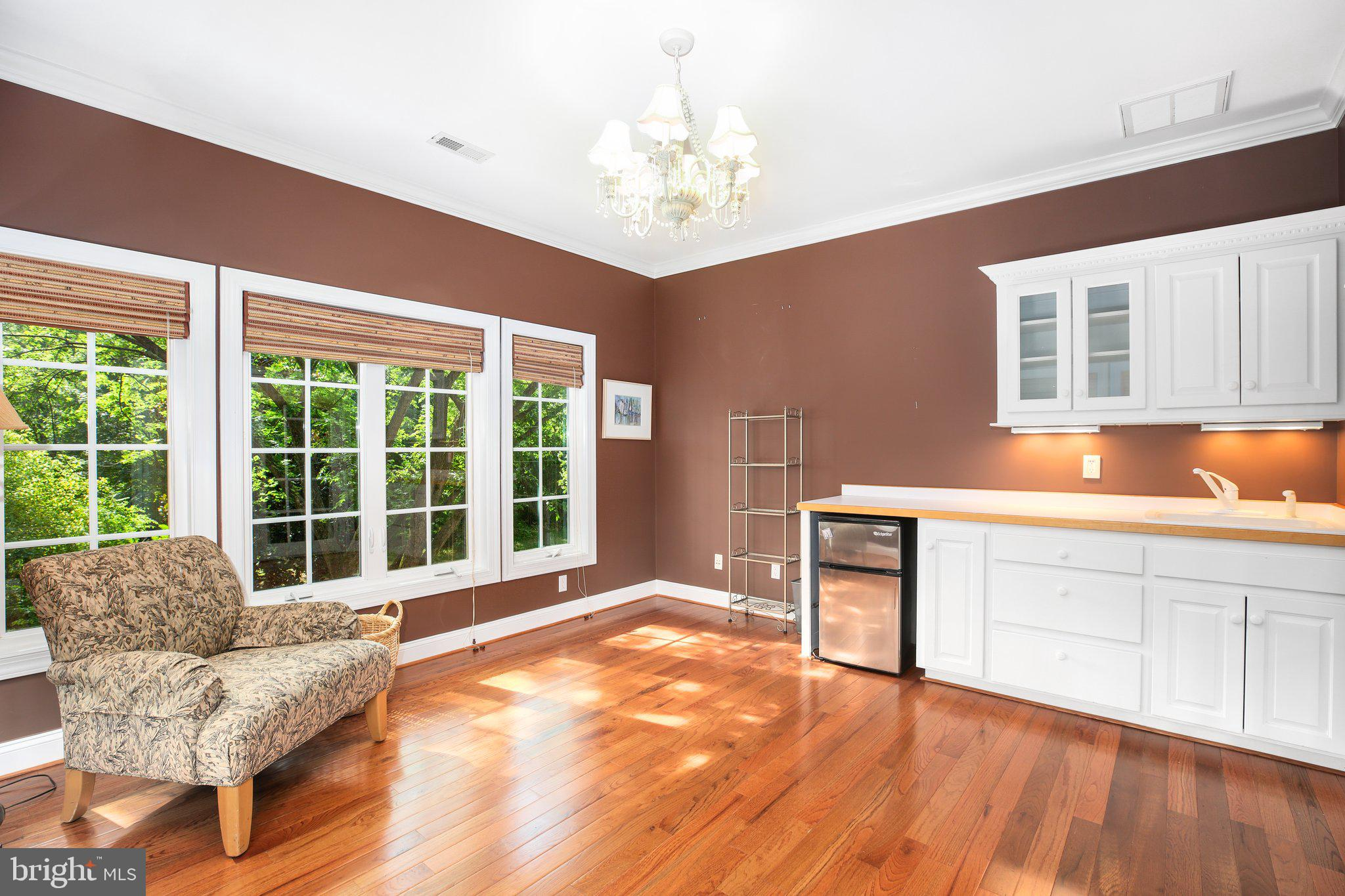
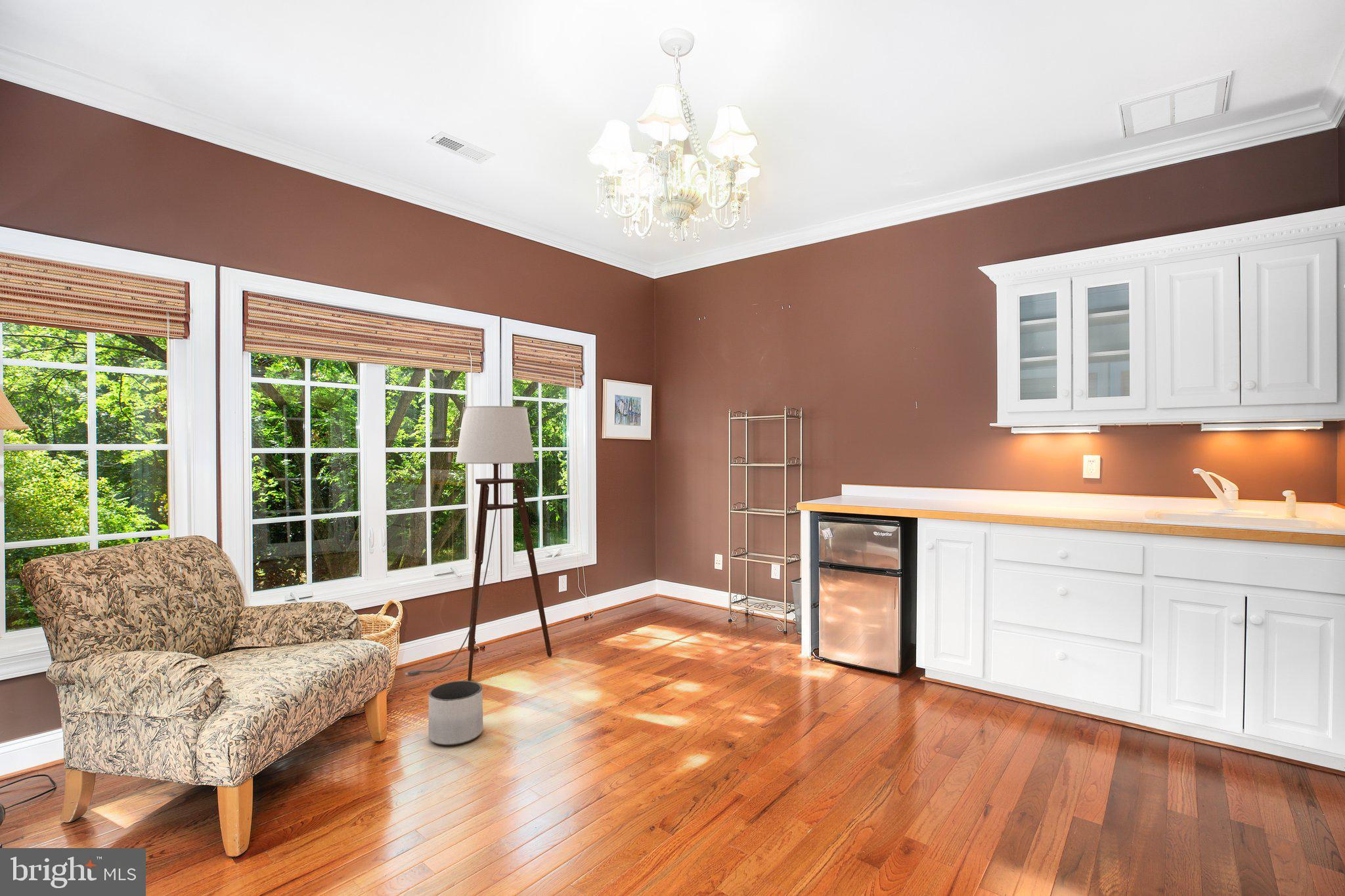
+ floor lamp (477, 536)
+ planter (456, 712)
